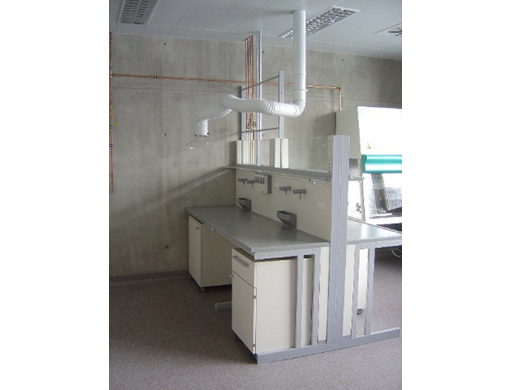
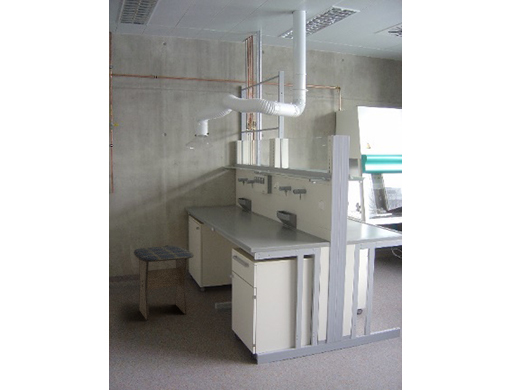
+ stool (163, 281)
